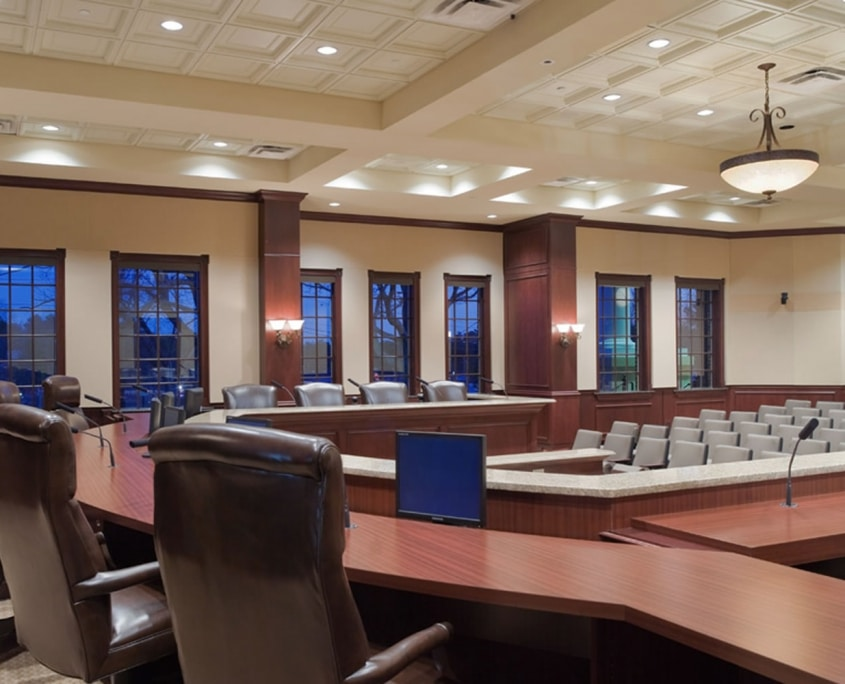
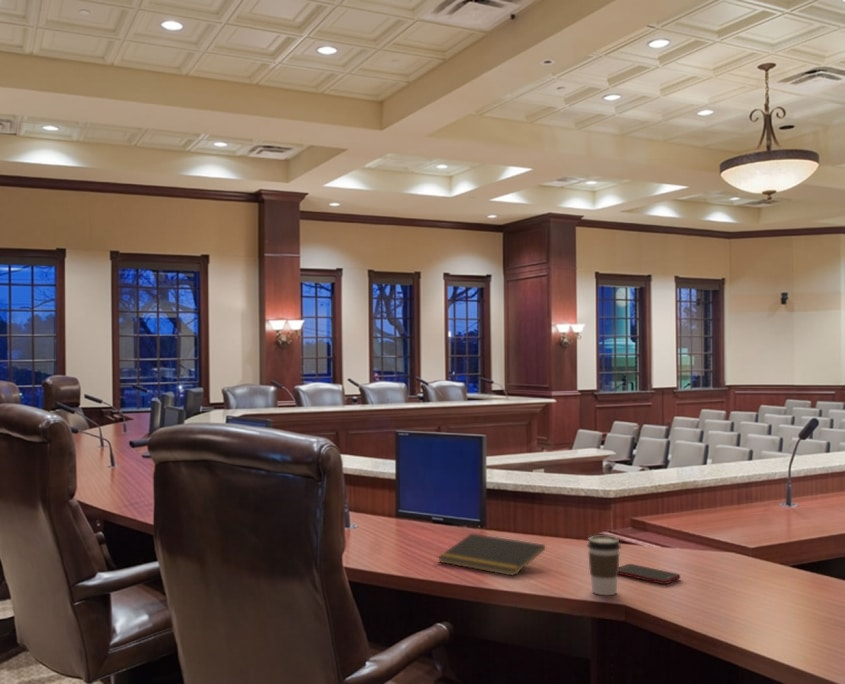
+ coffee cup (604, 565)
+ cell phone (646, 573)
+ notepad (491, 553)
